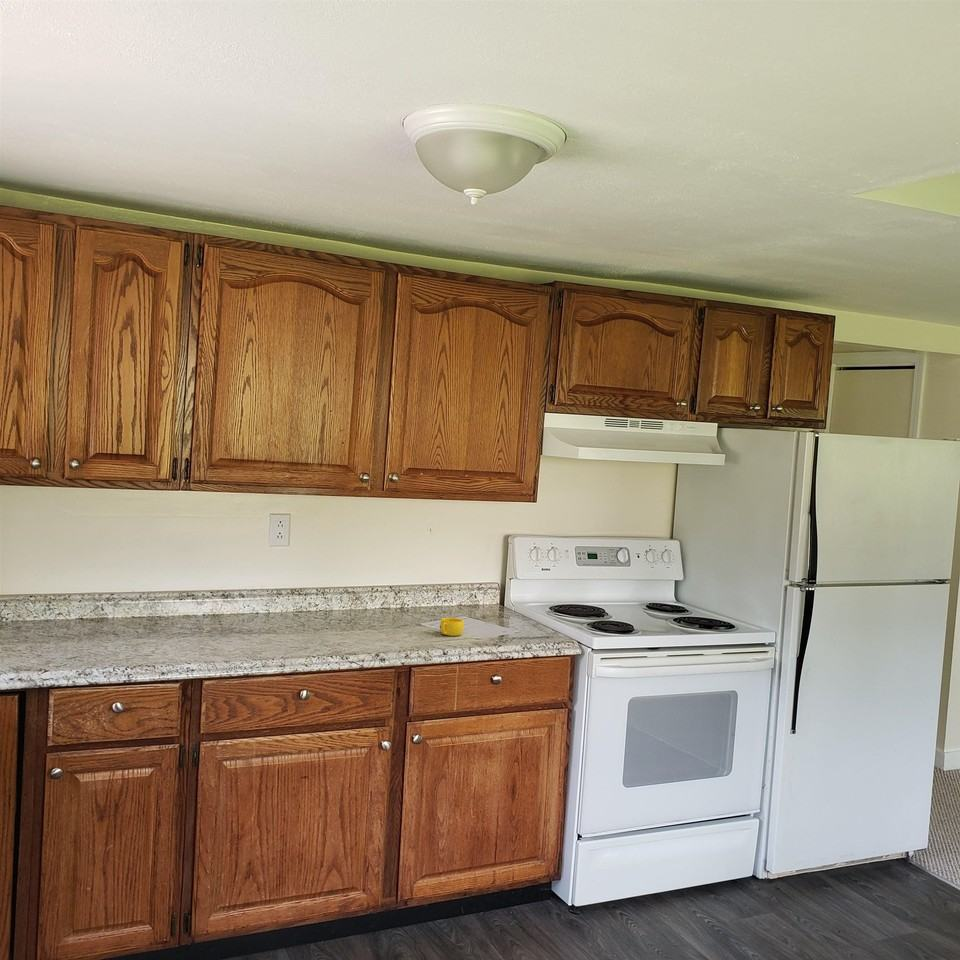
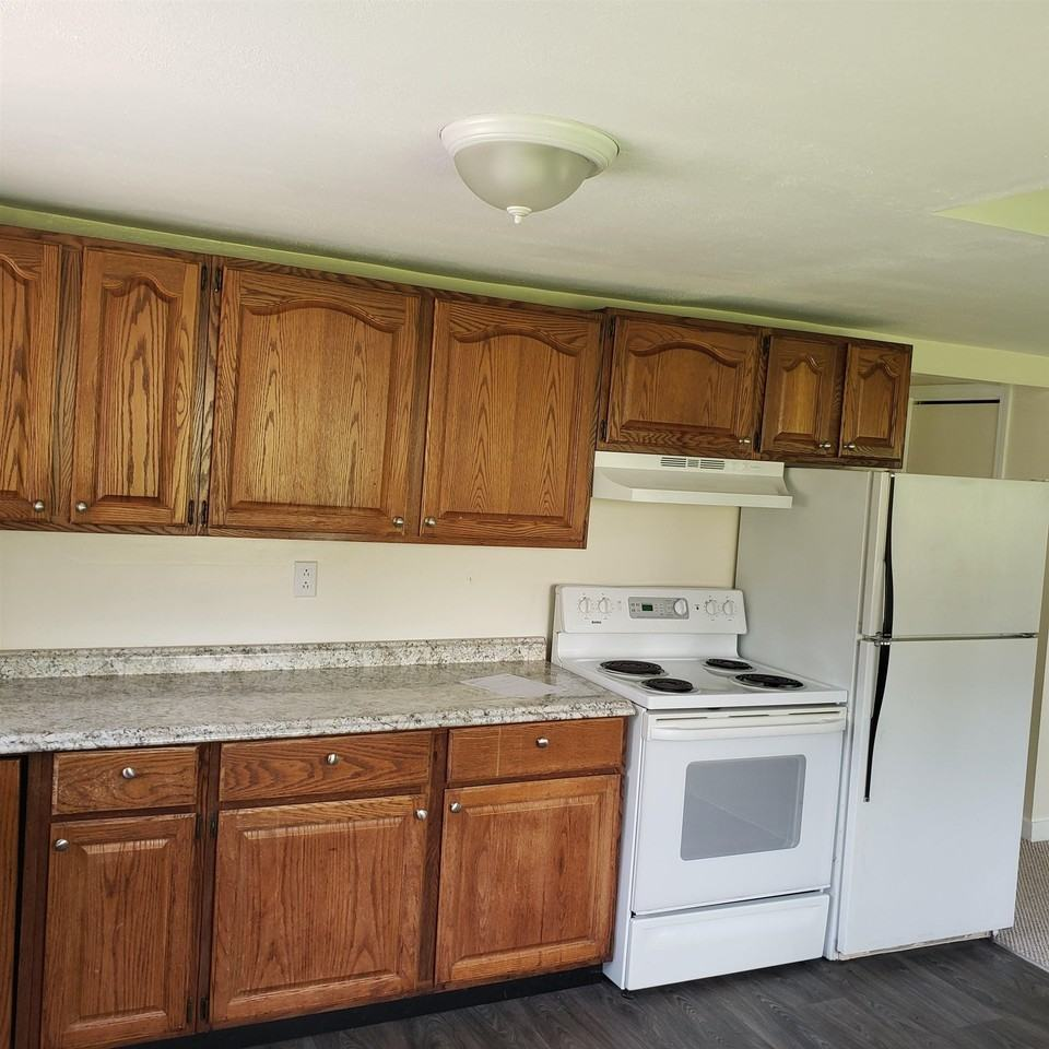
- cup (450, 627)
